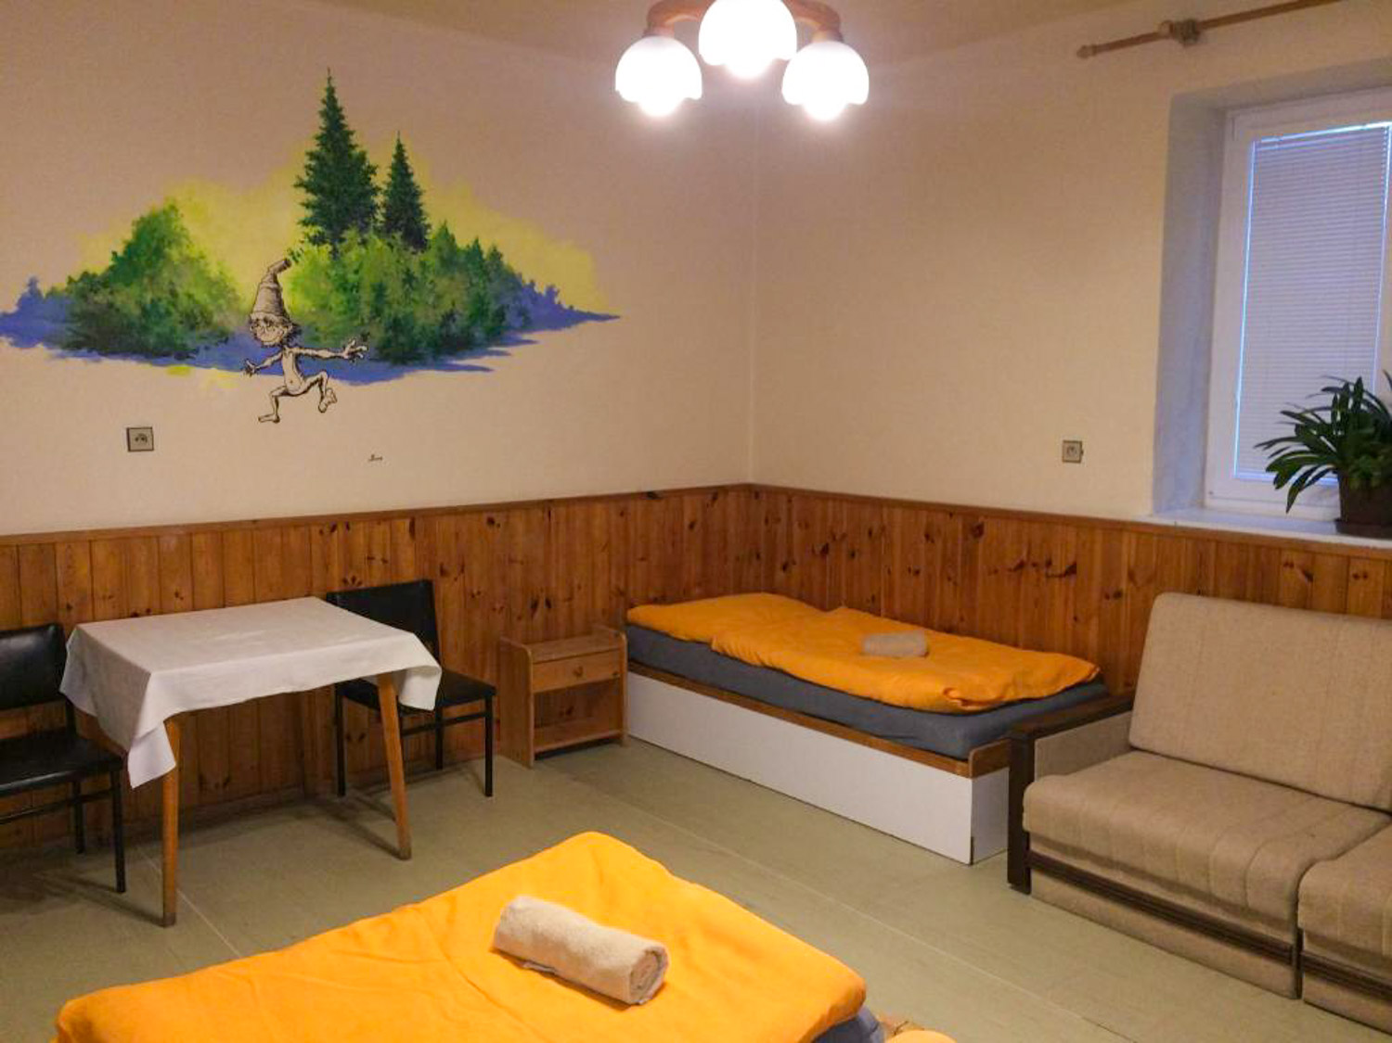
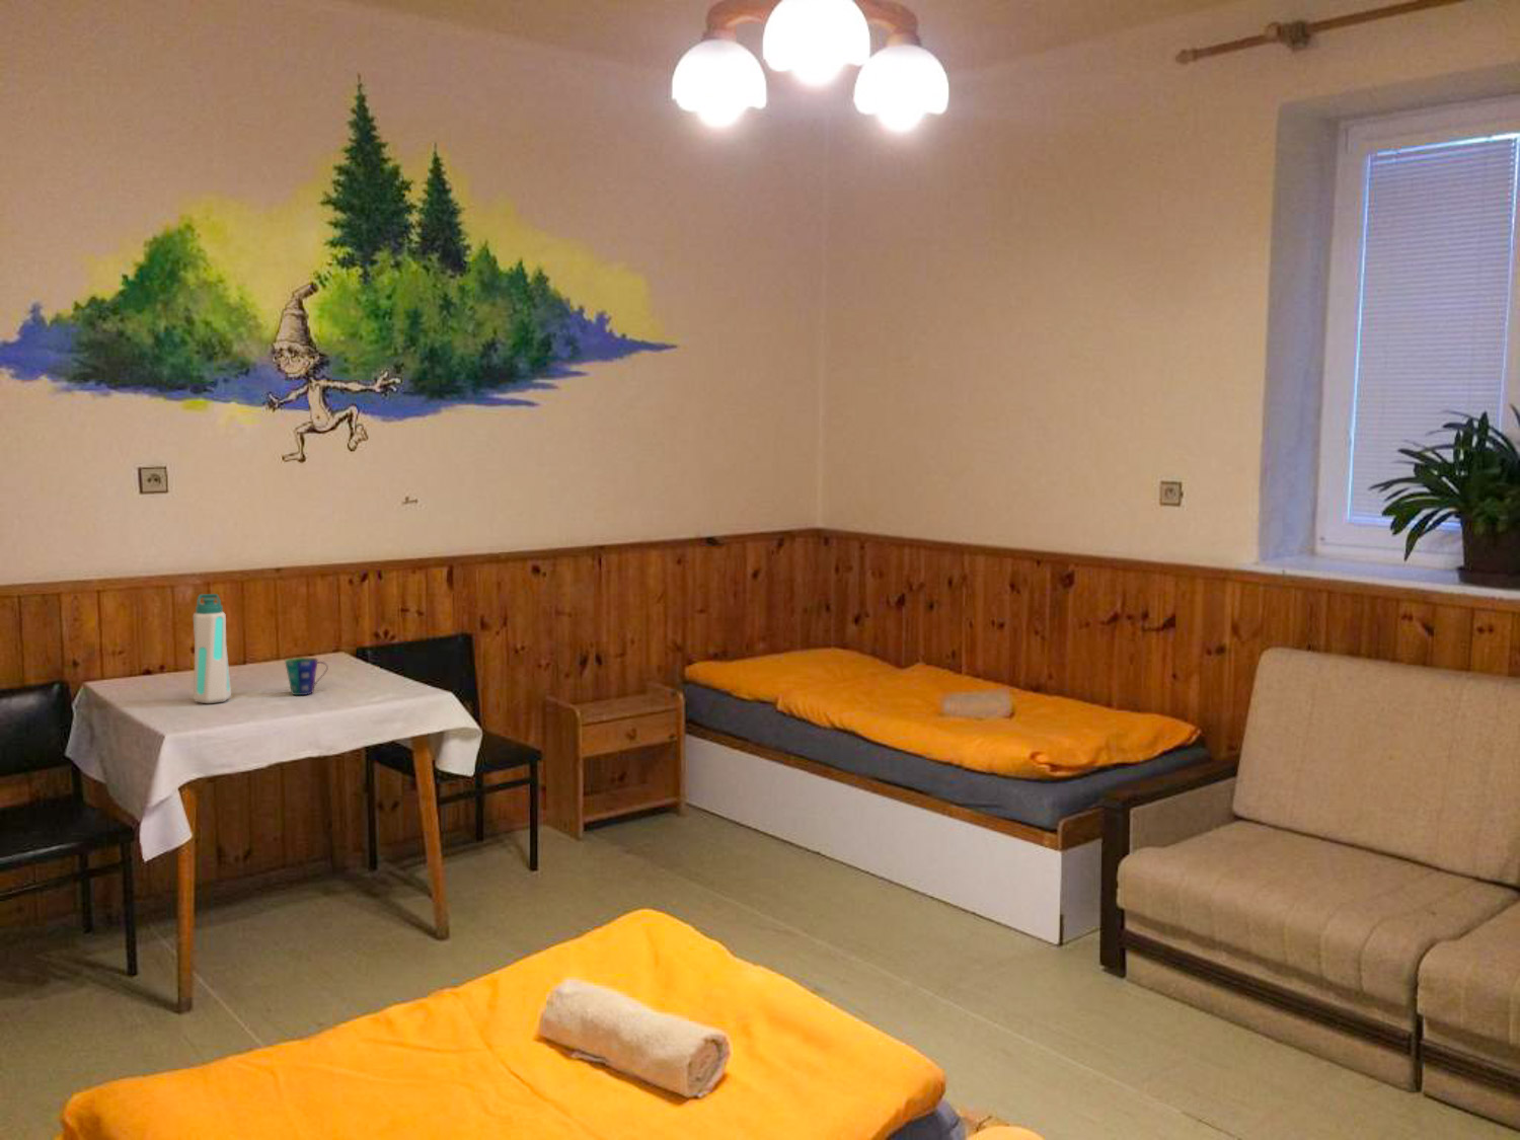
+ cup (306, 675)
+ water bottle (209, 648)
